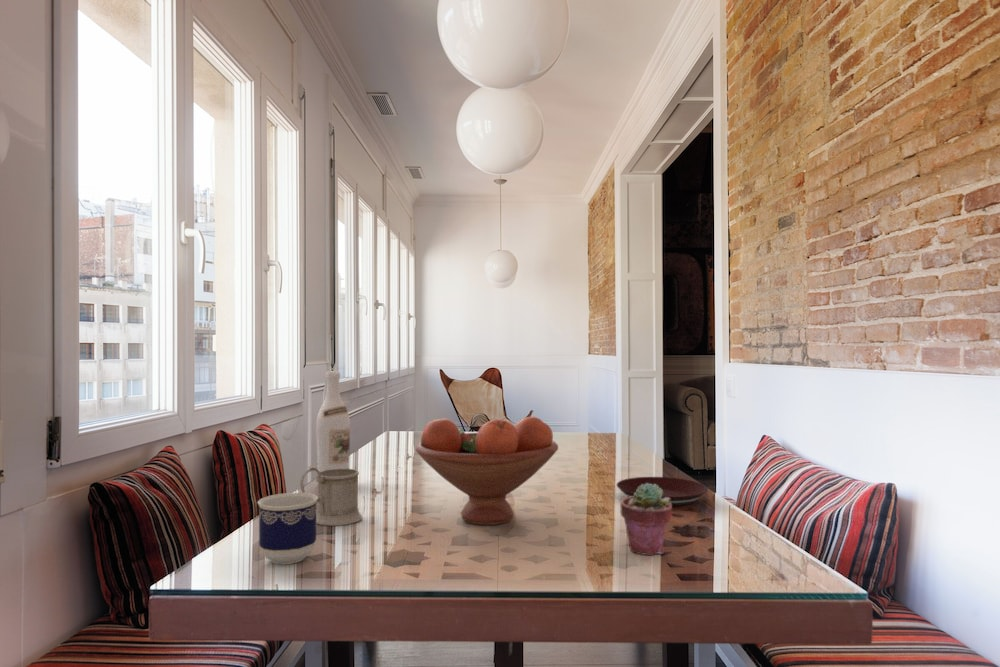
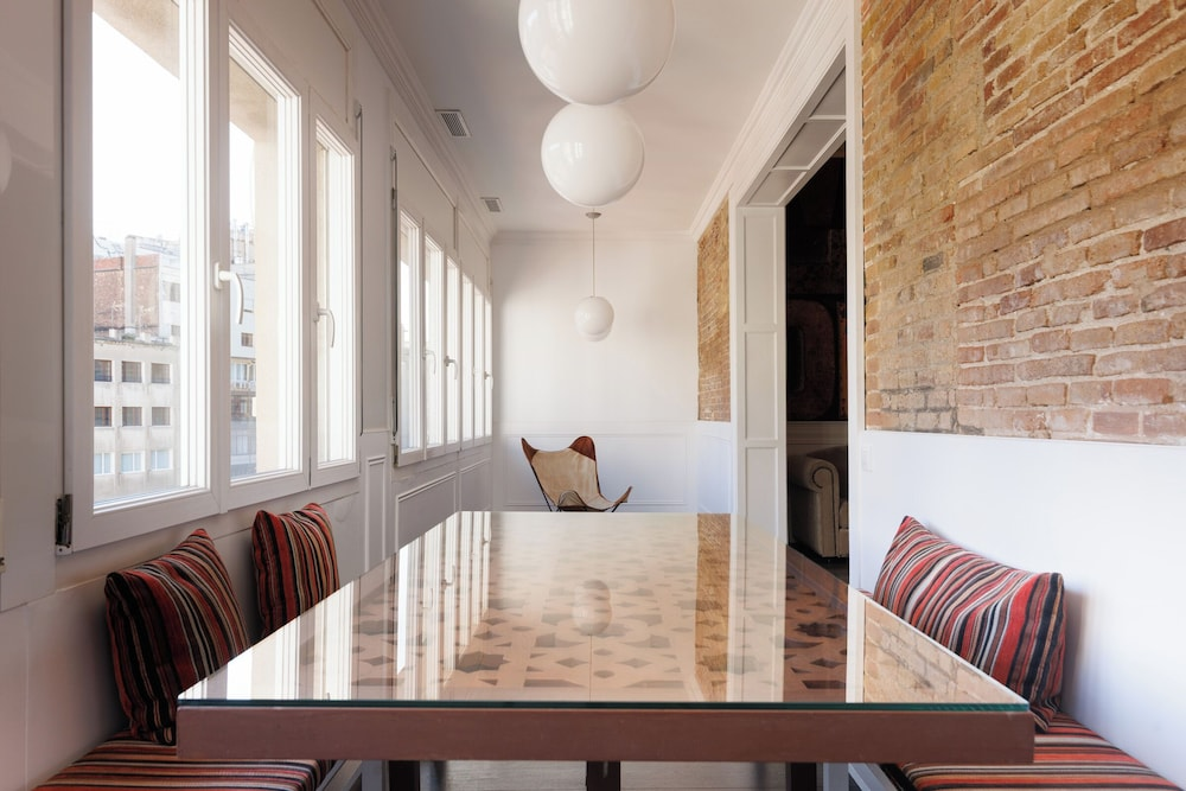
- plate (662, 493)
- cup (290, 526)
- fruit bowl (487, 466)
- mug (329, 492)
- wine bottle (333, 427)
- potted succulent (646, 516)
